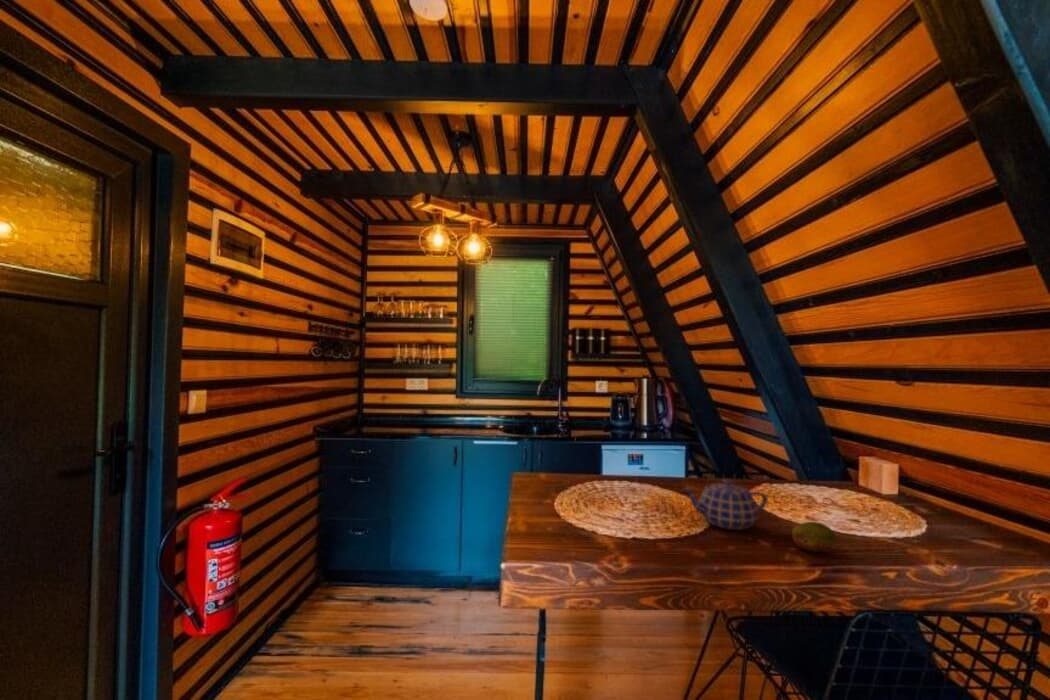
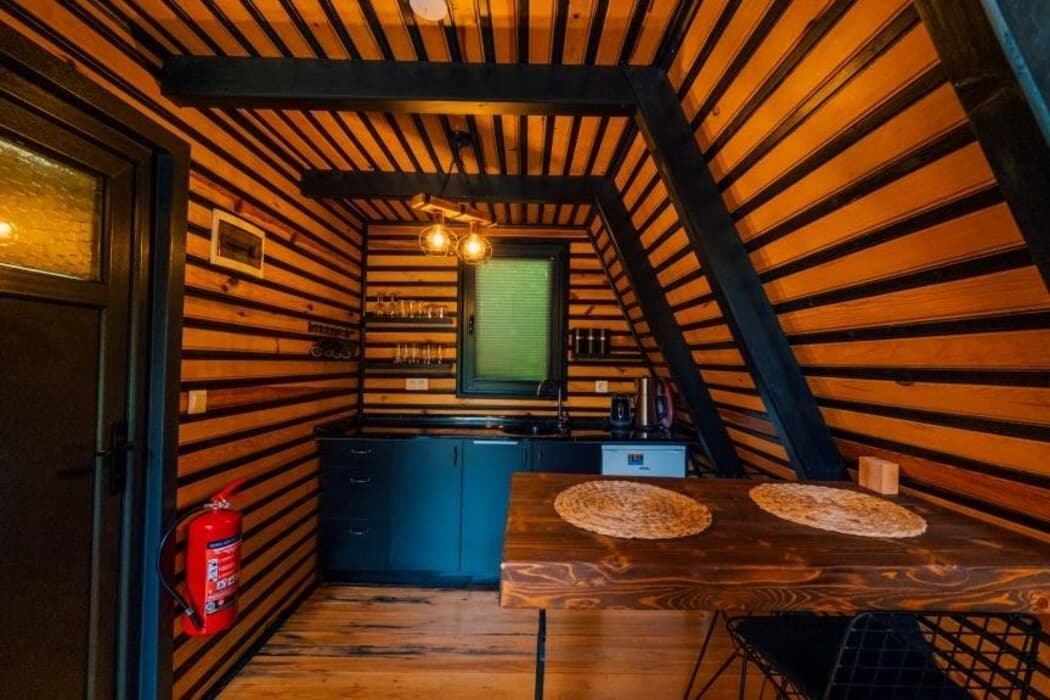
- fruit (814, 536)
- teapot (724, 501)
